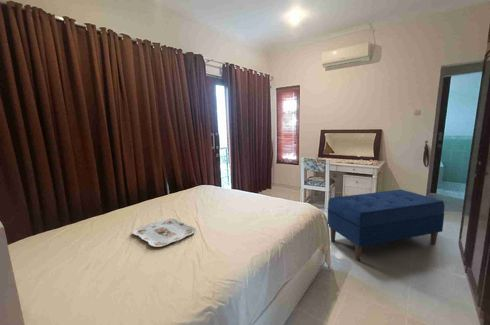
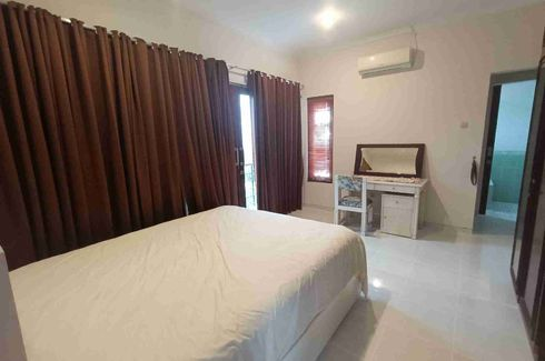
- bench (382, 221)
- serving tray (164, 231)
